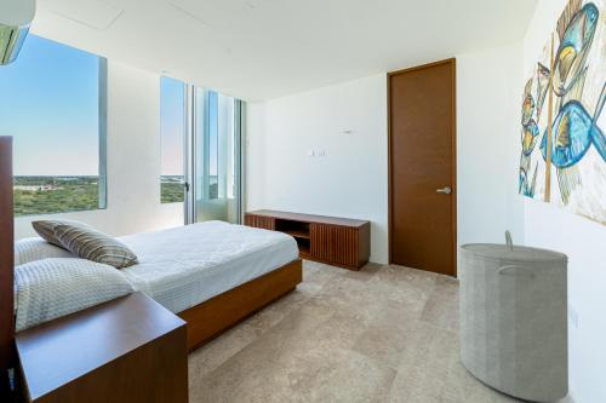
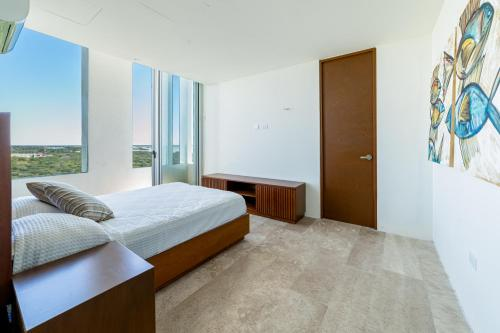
- laundry hamper (508, 300)
